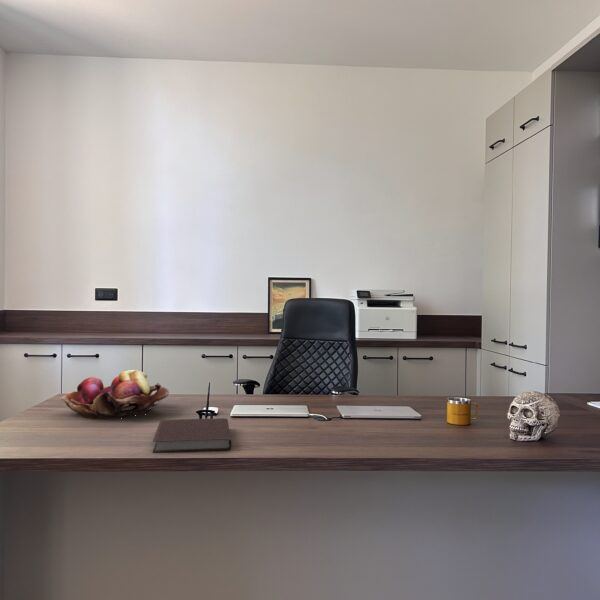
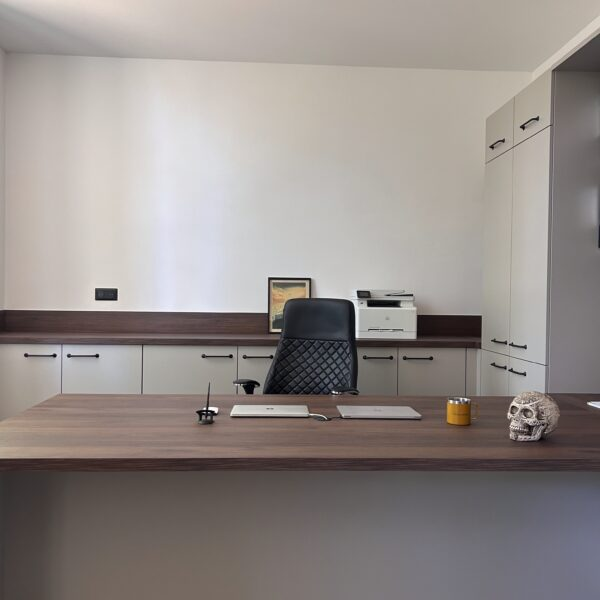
- fruit basket (119, 392)
- notebook (193, 433)
